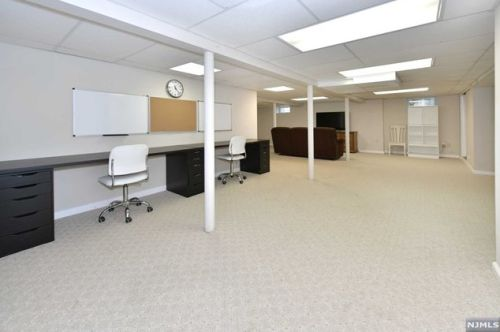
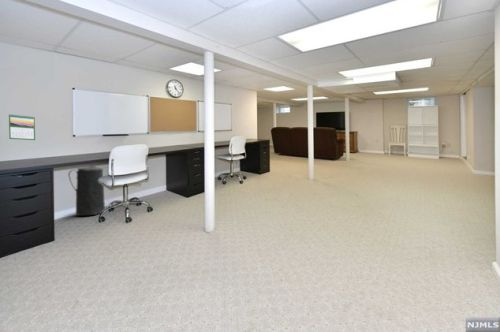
+ calendar (22, 127)
+ trash can (88, 189)
